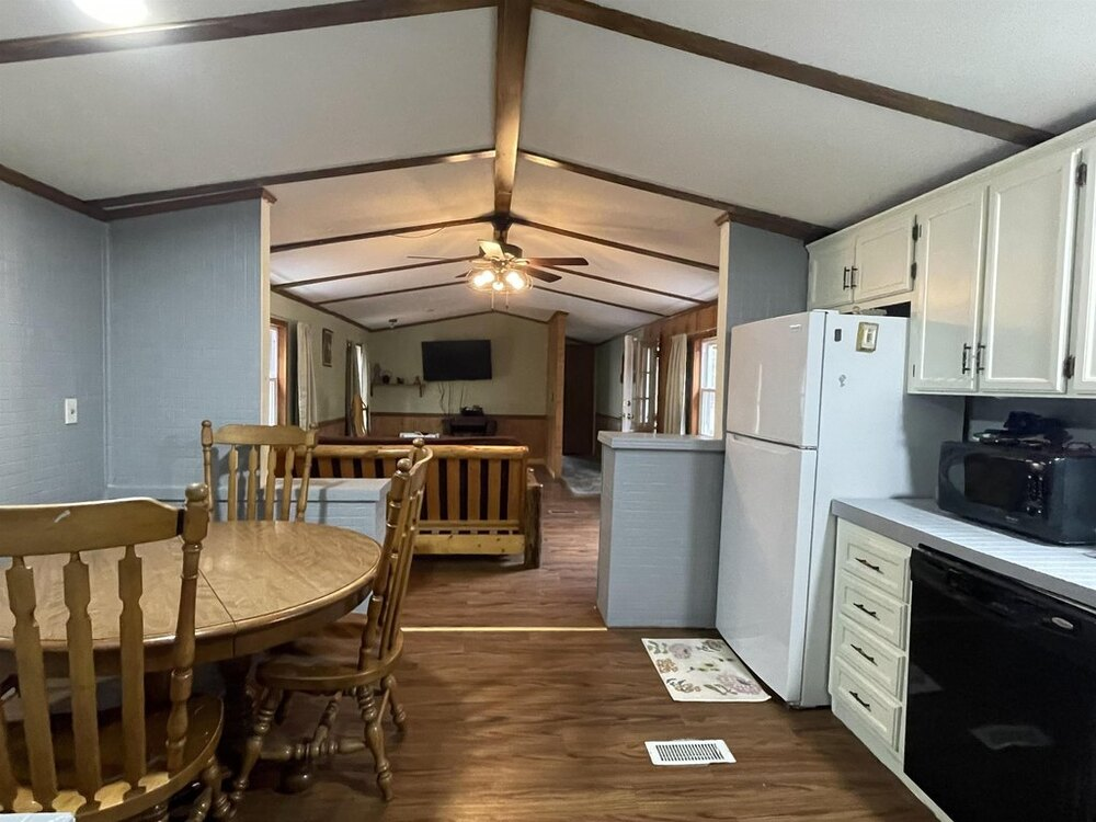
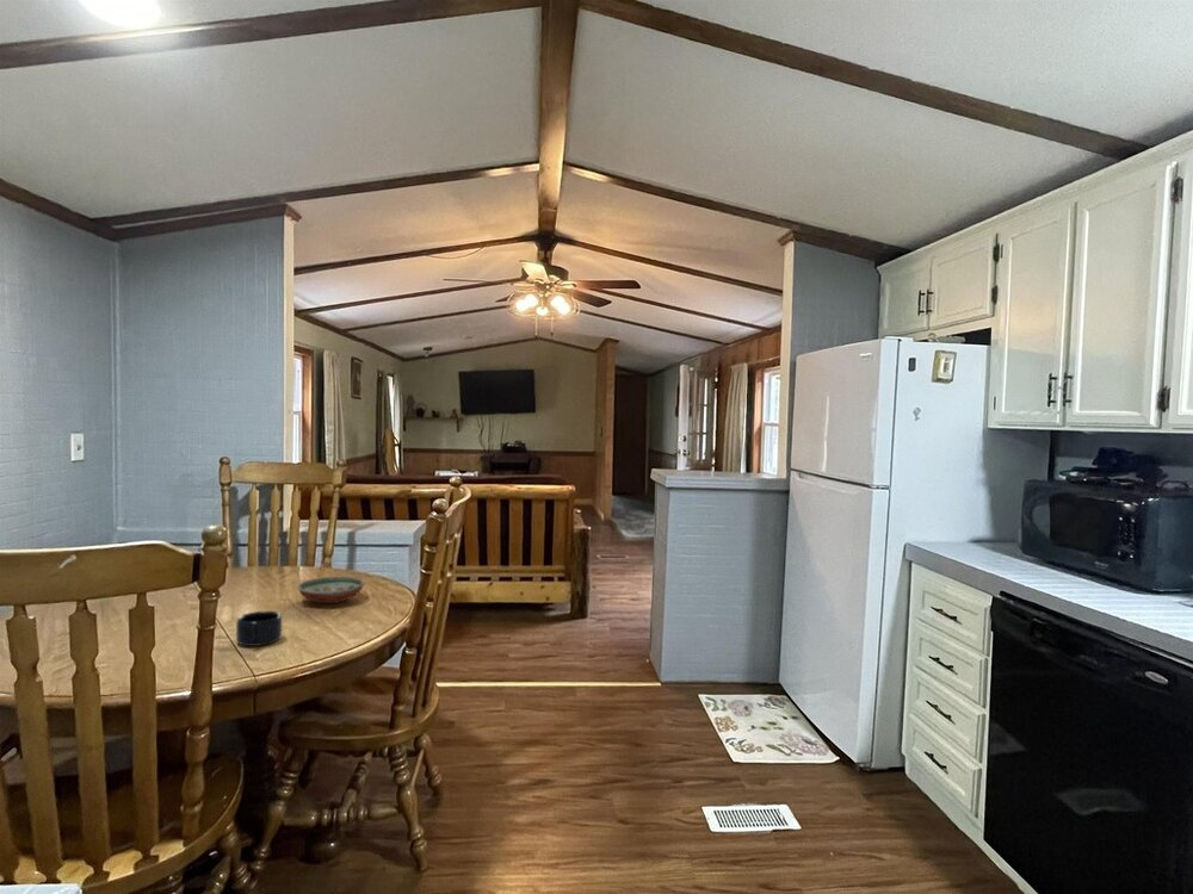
+ mug (258, 629)
+ decorative bowl (330, 591)
